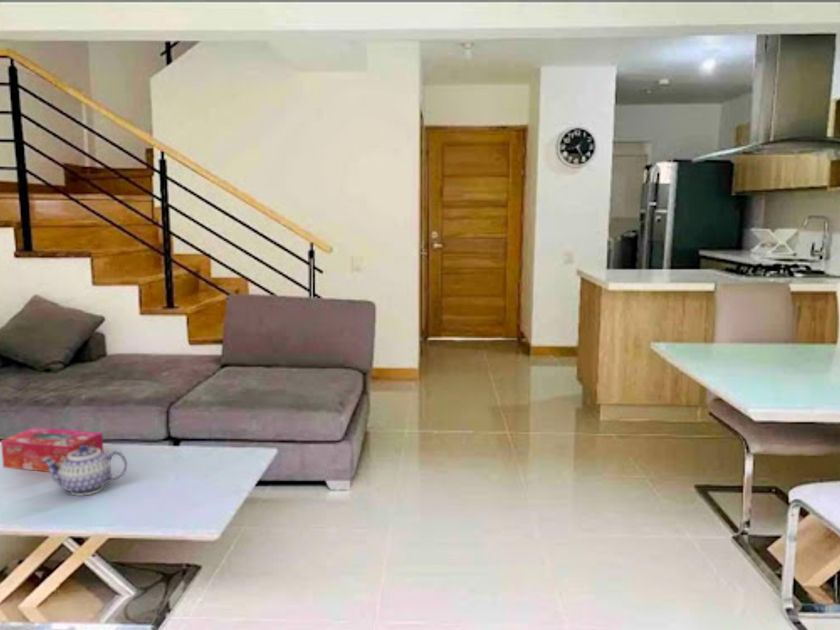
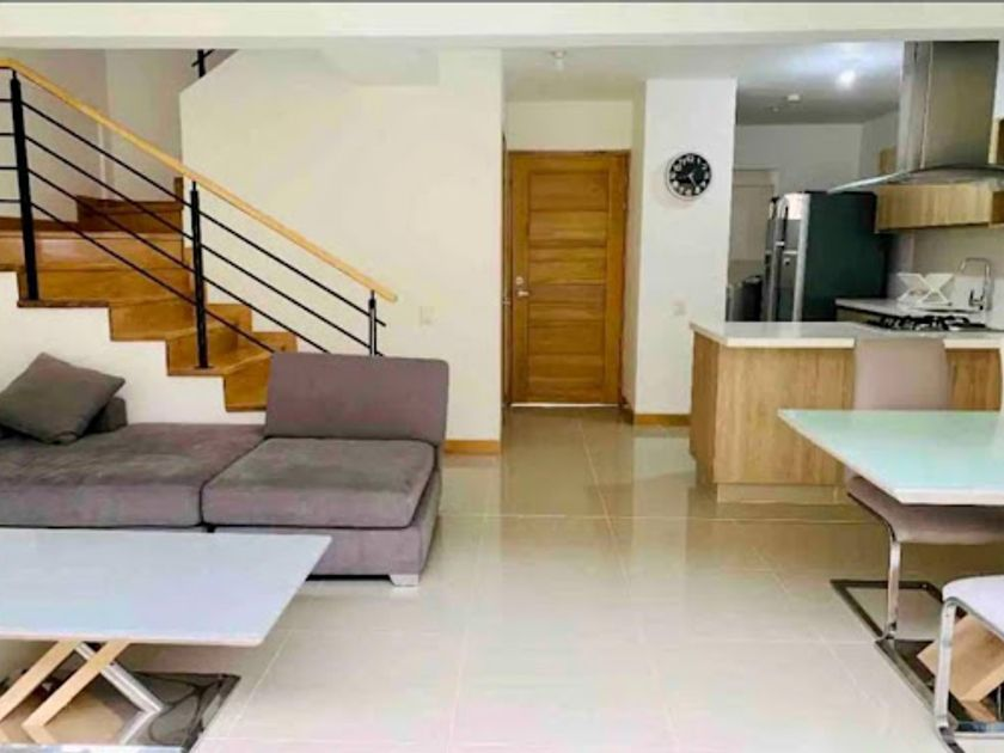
- tissue box (53, 449)
- teapot (85, 467)
